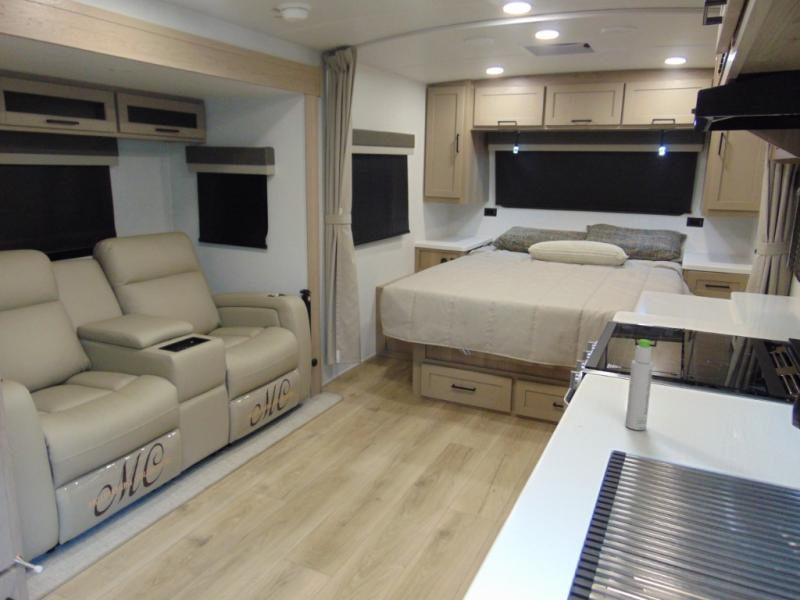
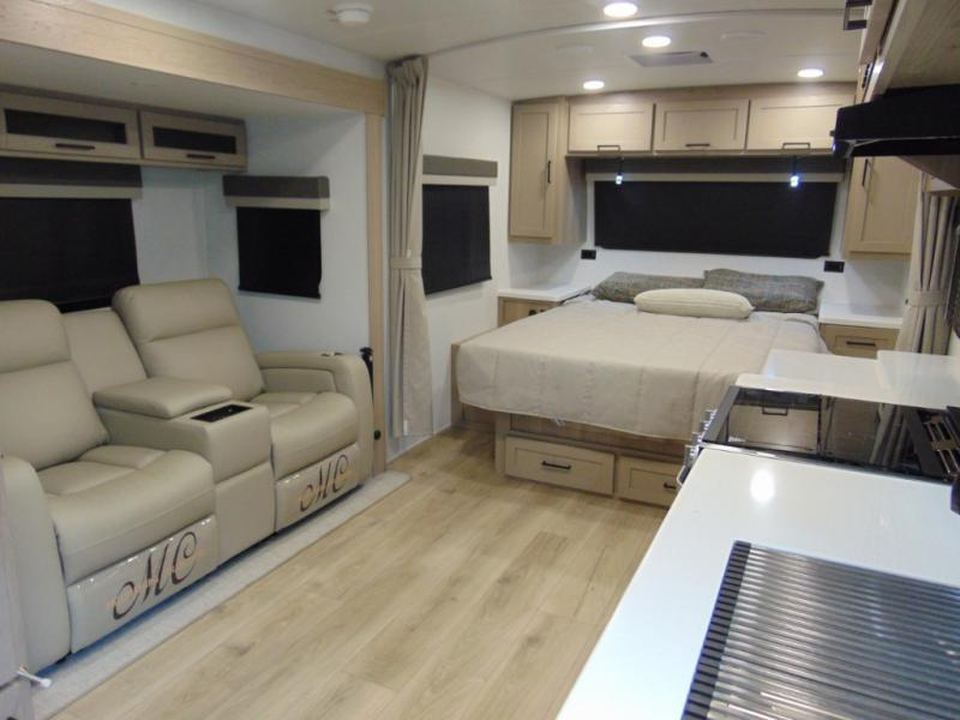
- bottle (640, 384)
